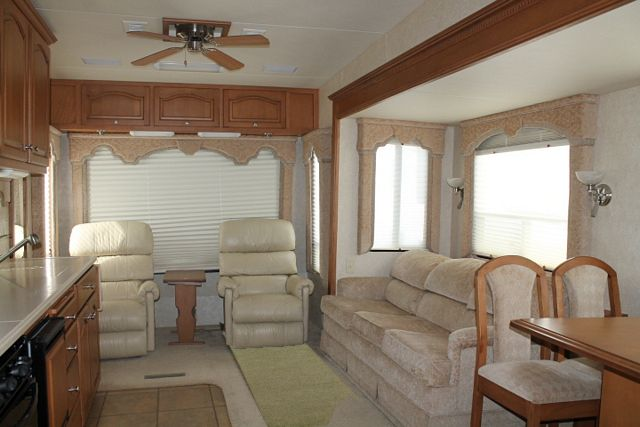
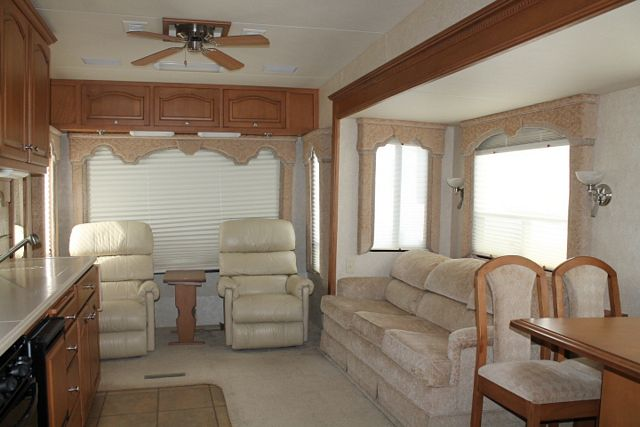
- rug (283, 366)
